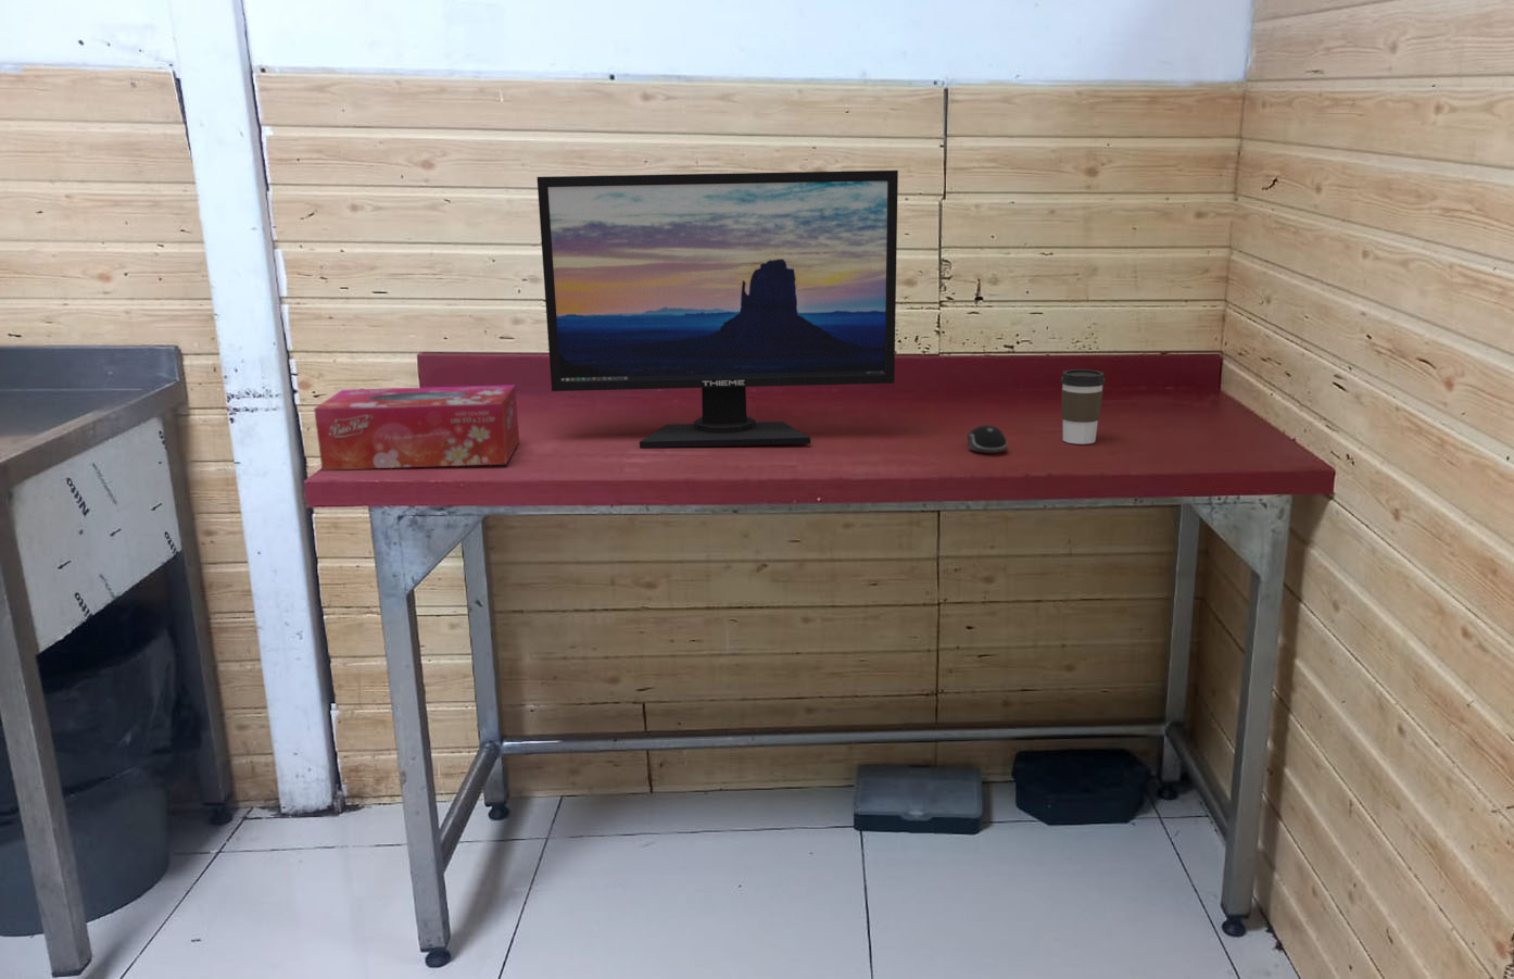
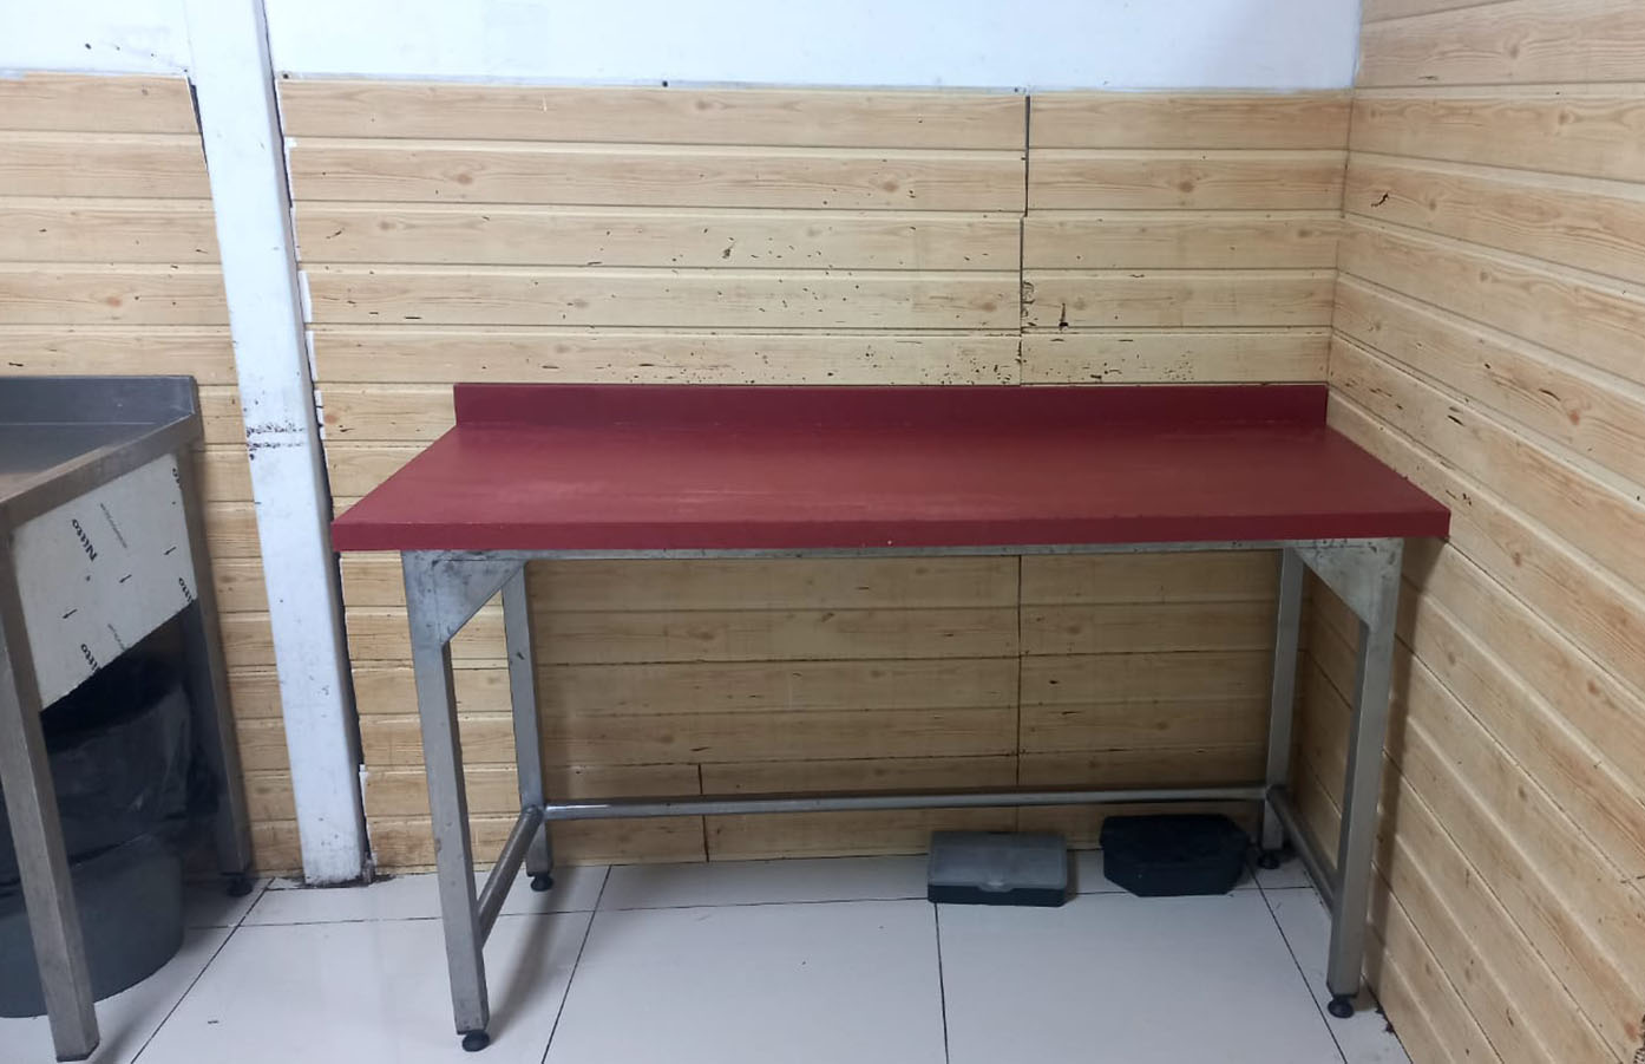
- computer mouse (987, 436)
- computer monitor (722, 308)
- coffee cup (1080, 406)
- tissue box (422, 425)
